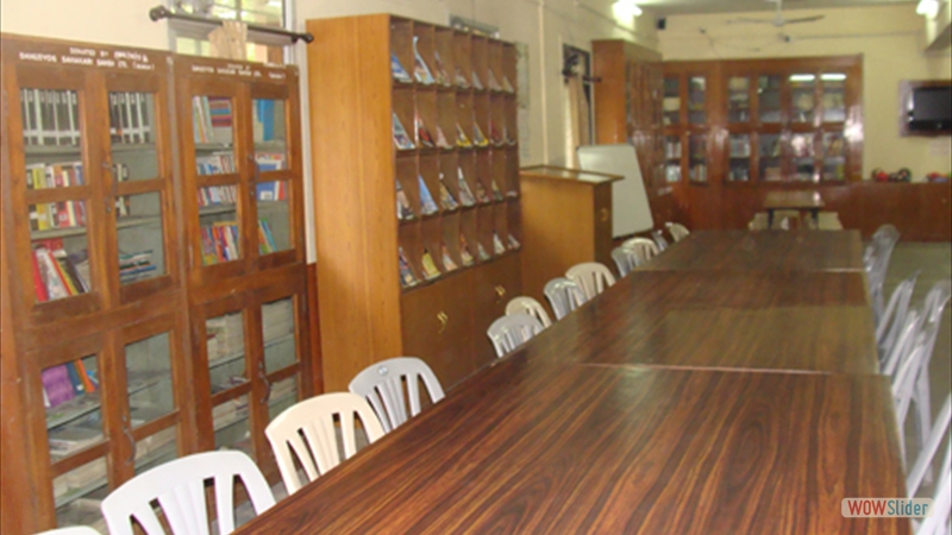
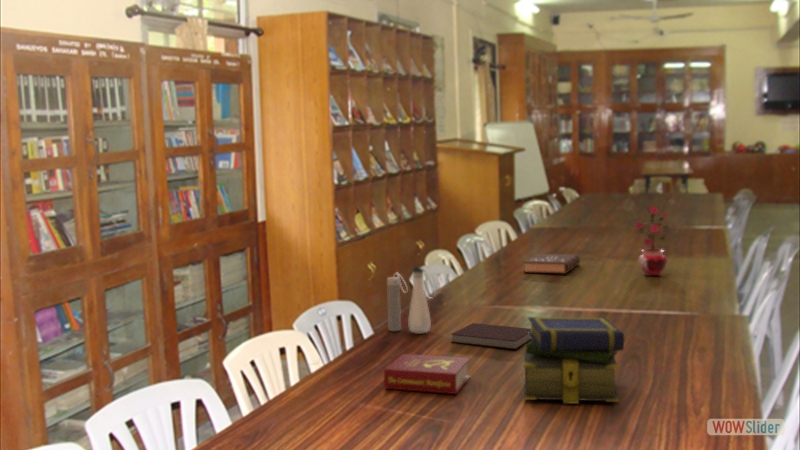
+ water bottle (411, 299)
+ stack of books (572, 356)
+ book (428, 373)
+ book (552, 263)
+ notebook (493, 335)
+ potted plant (654, 240)
